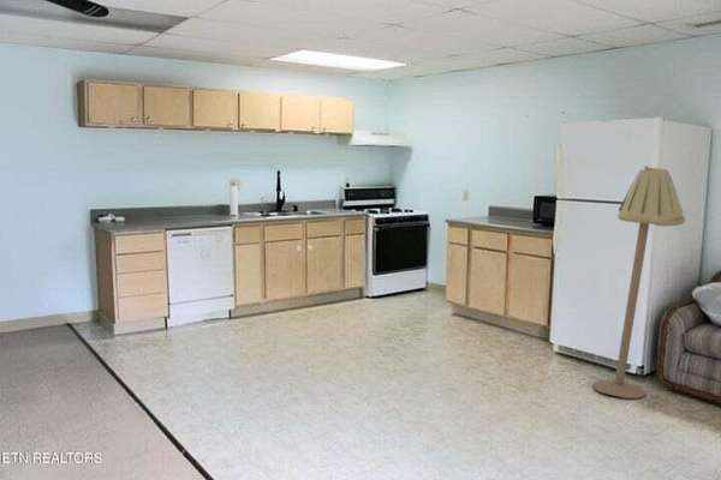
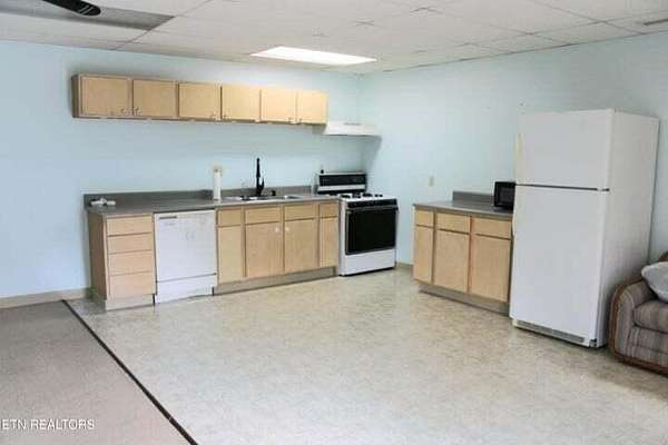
- floor lamp (638, 282)
